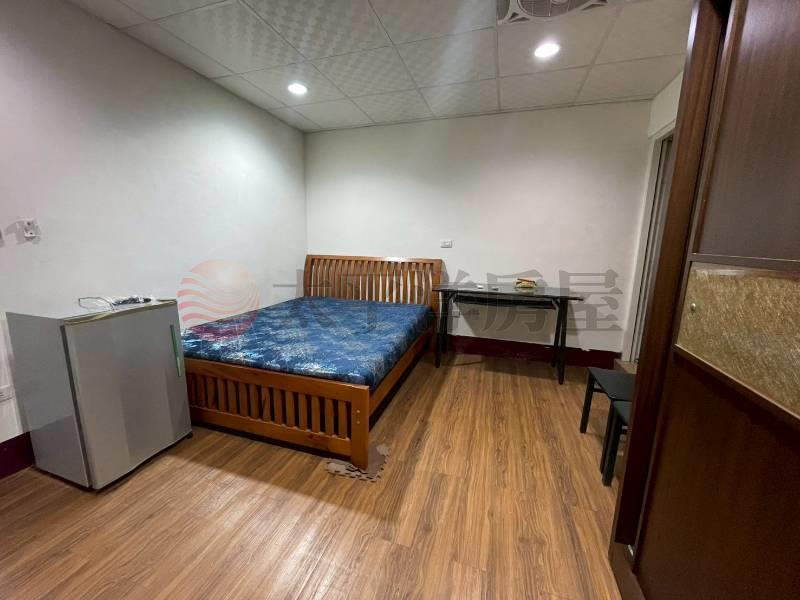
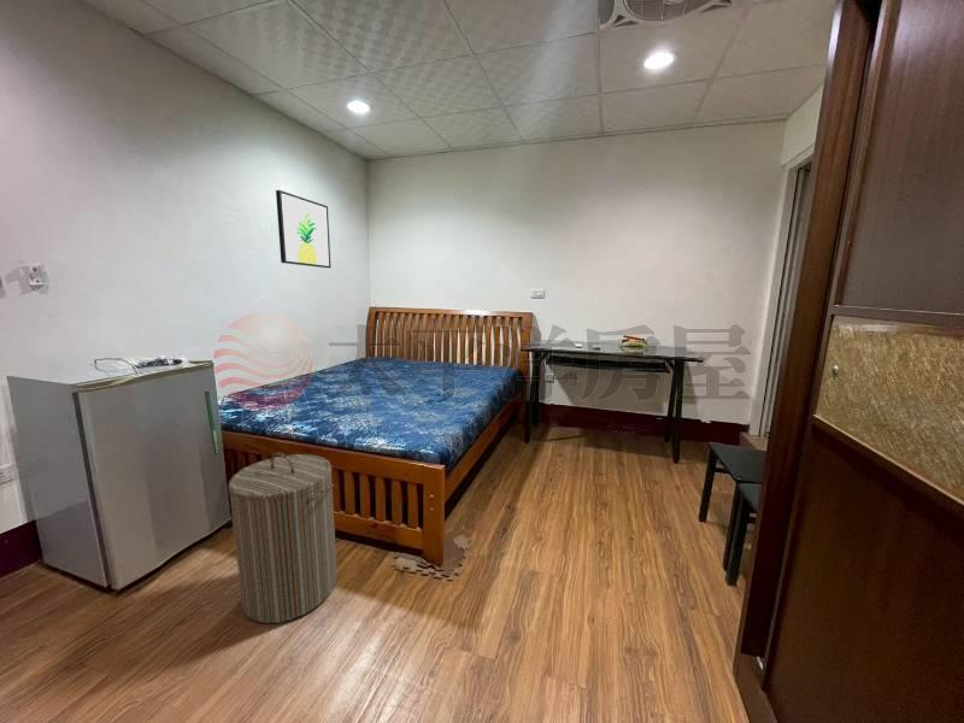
+ wall art (305, 233)
+ laundry hamper (287, 523)
